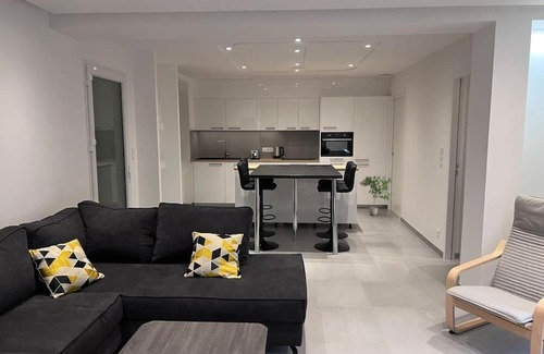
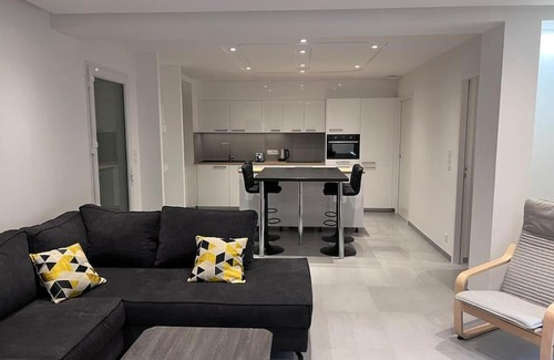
- potted plant (374, 195)
